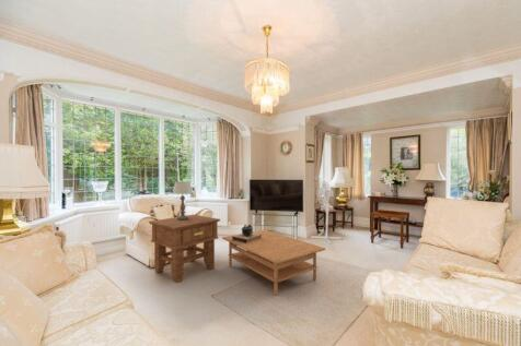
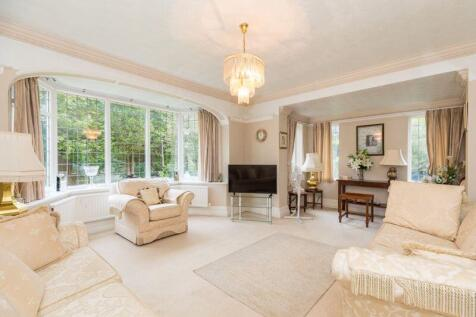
- side table (185, 244)
- coffee table (269, 256)
- decorative urn (246, 231)
- table lamp (182, 200)
